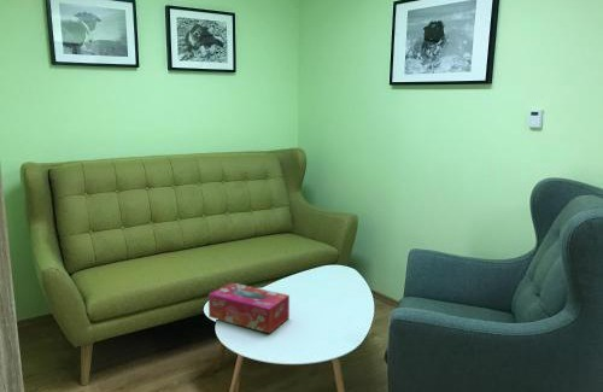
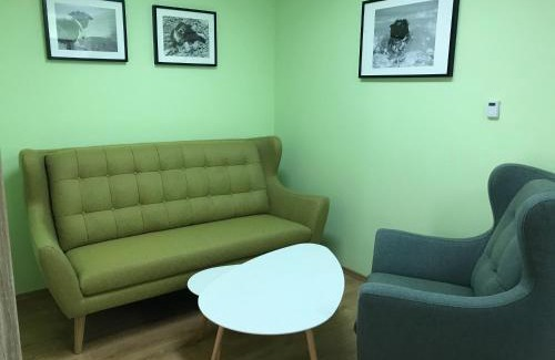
- tissue box (248, 305)
